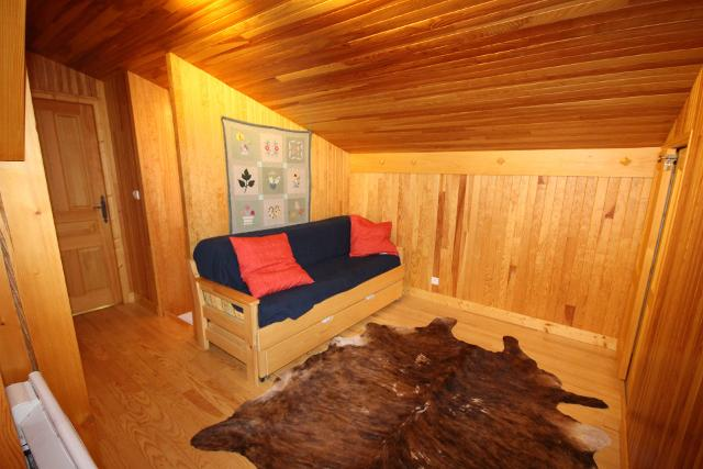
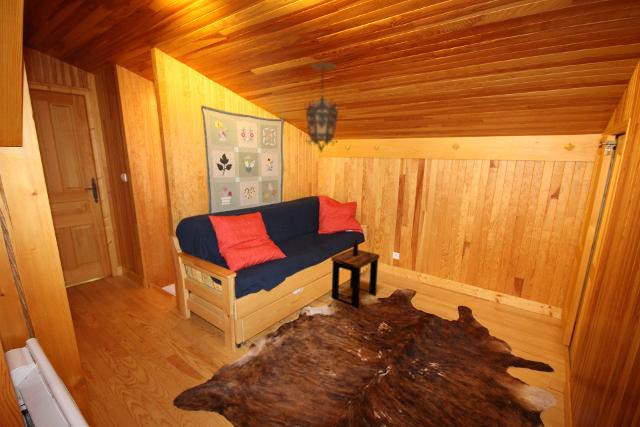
+ hanging lantern (321, 110)
+ side table (355, 268)
